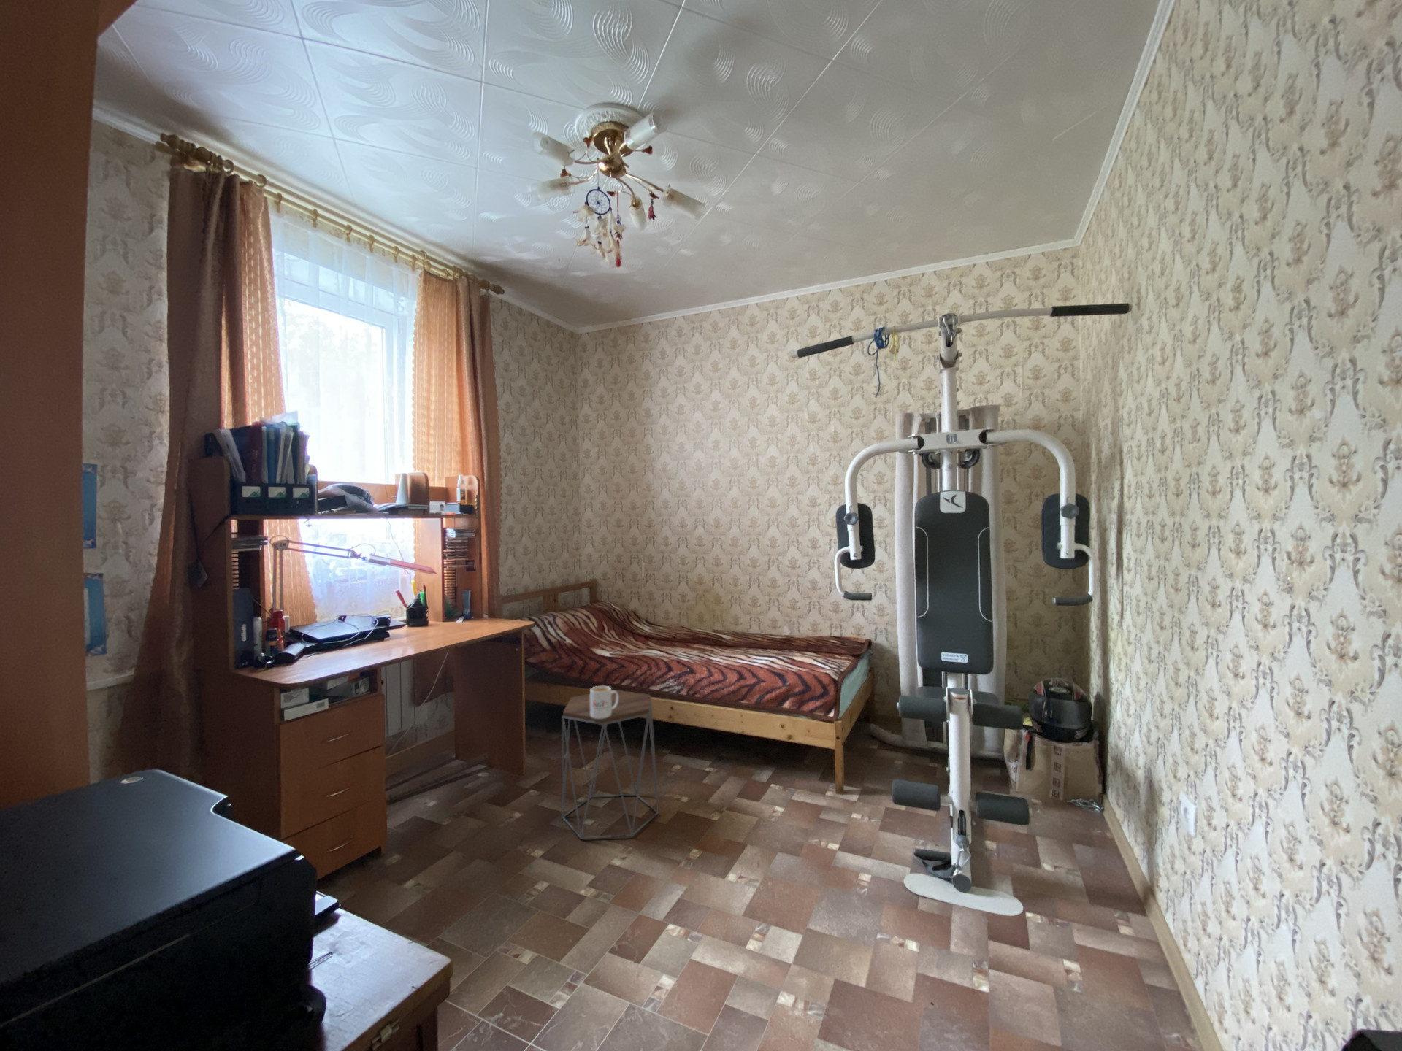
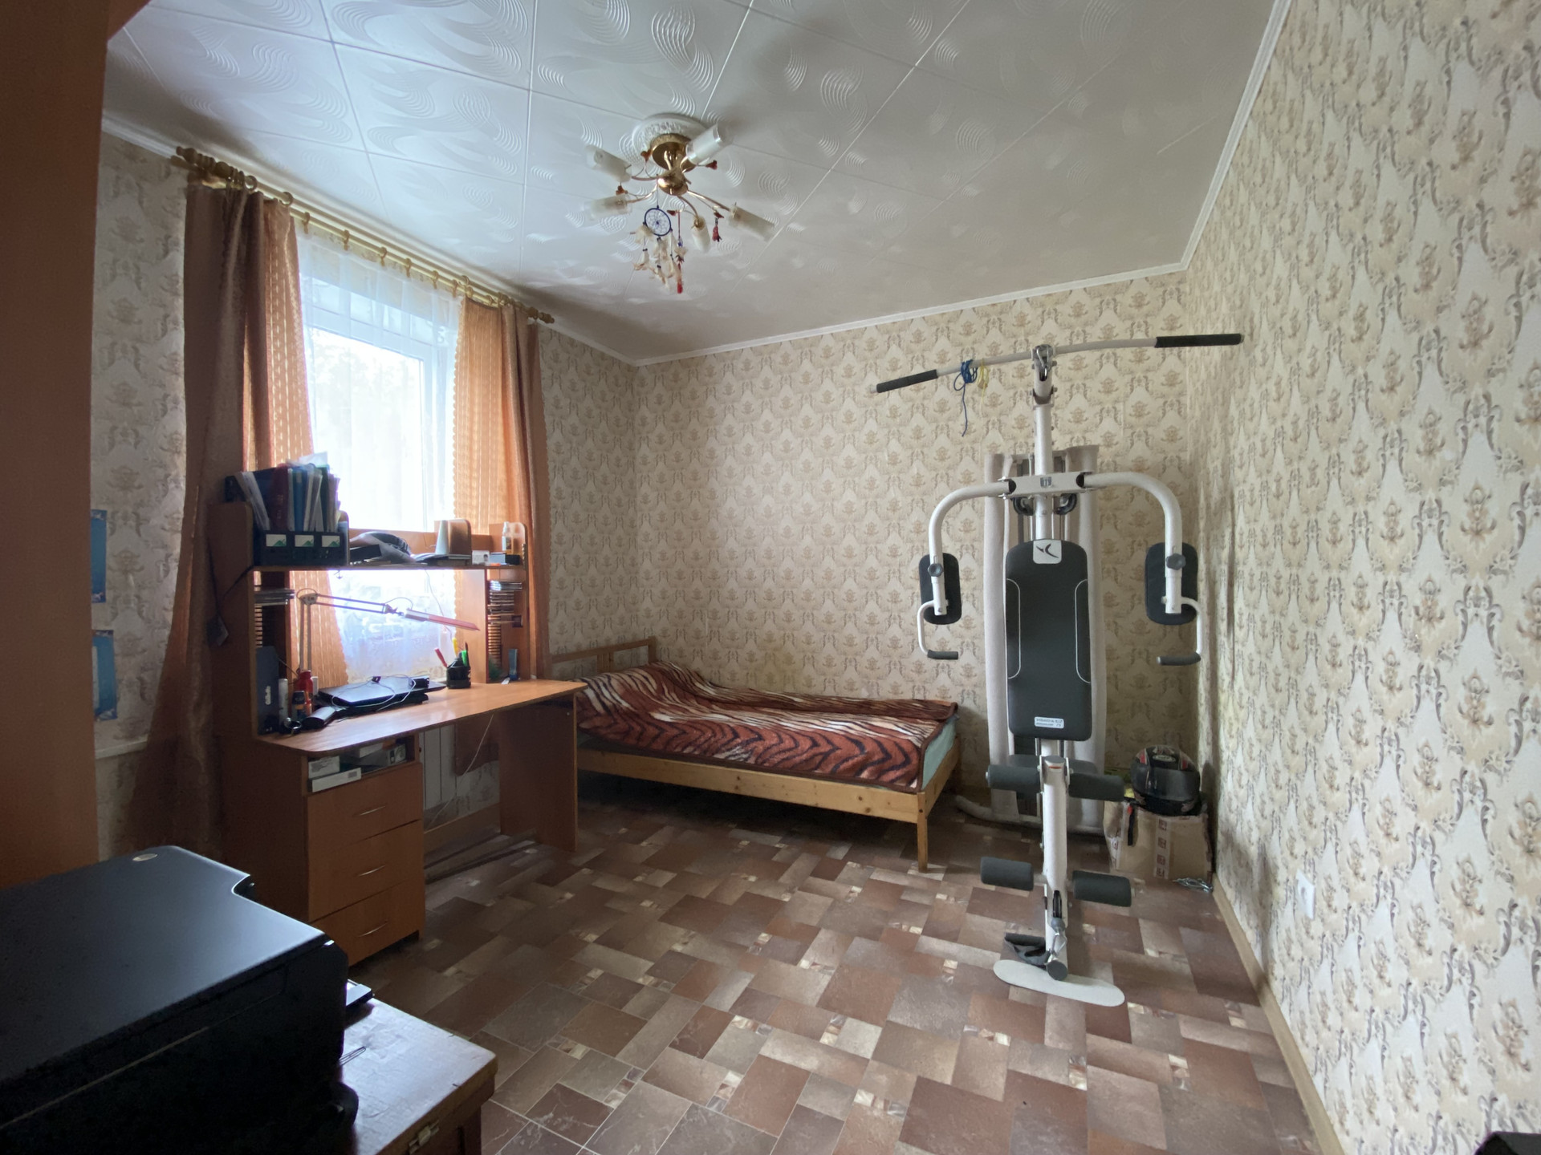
- mug (605, 701)
- side table (612, 757)
